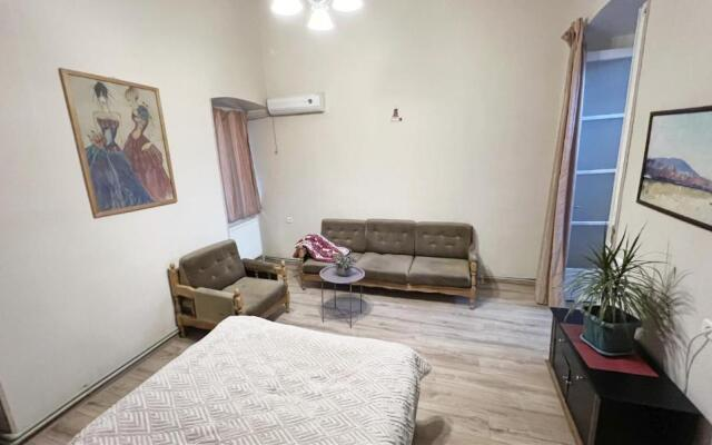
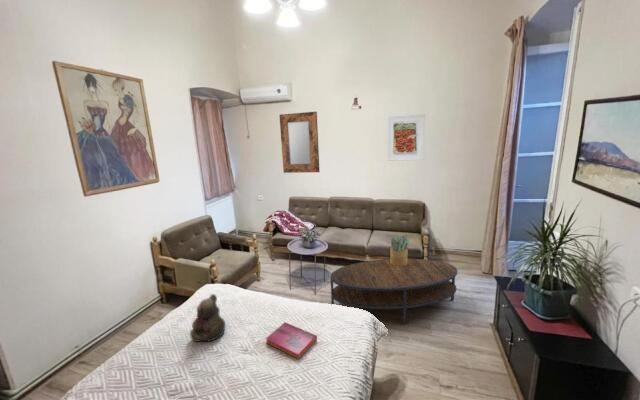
+ potted plant (400, 249)
+ home mirror (299, 143)
+ teddy bear (210, 314)
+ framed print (405, 138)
+ hardback book (291, 339)
+ coffee table (393, 288)
